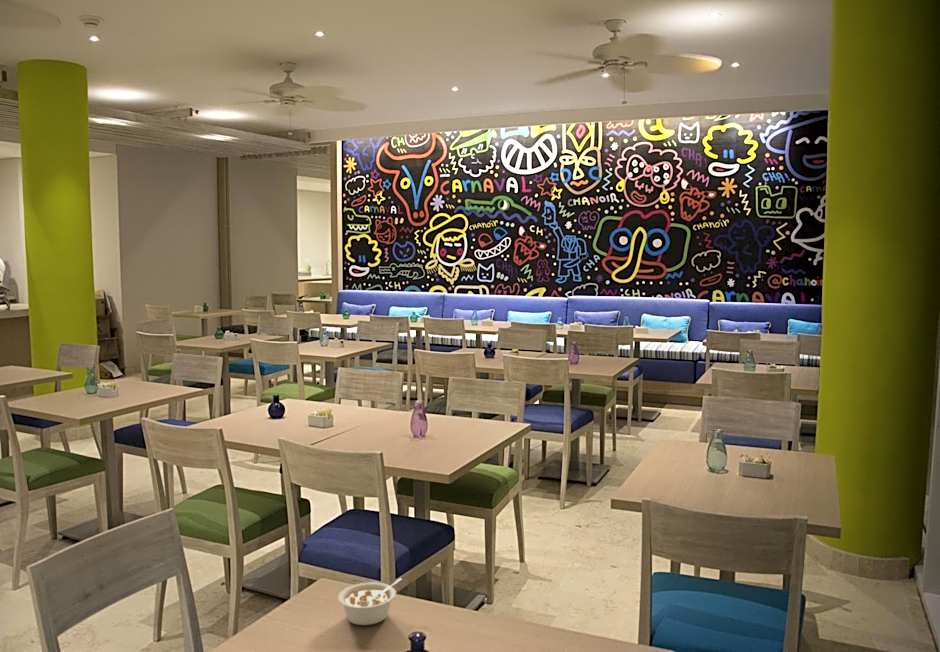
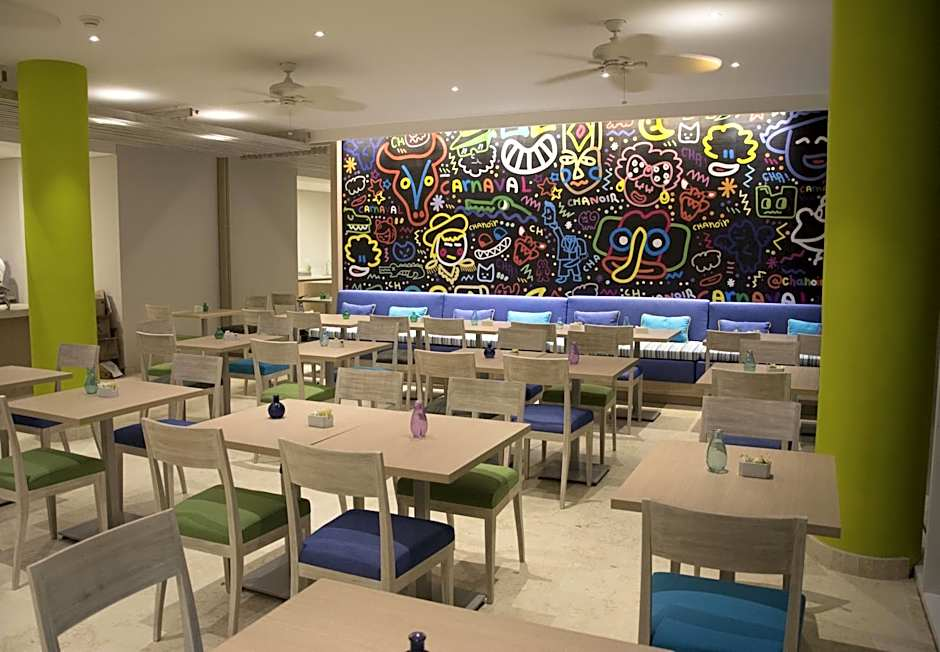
- legume (368, 602)
